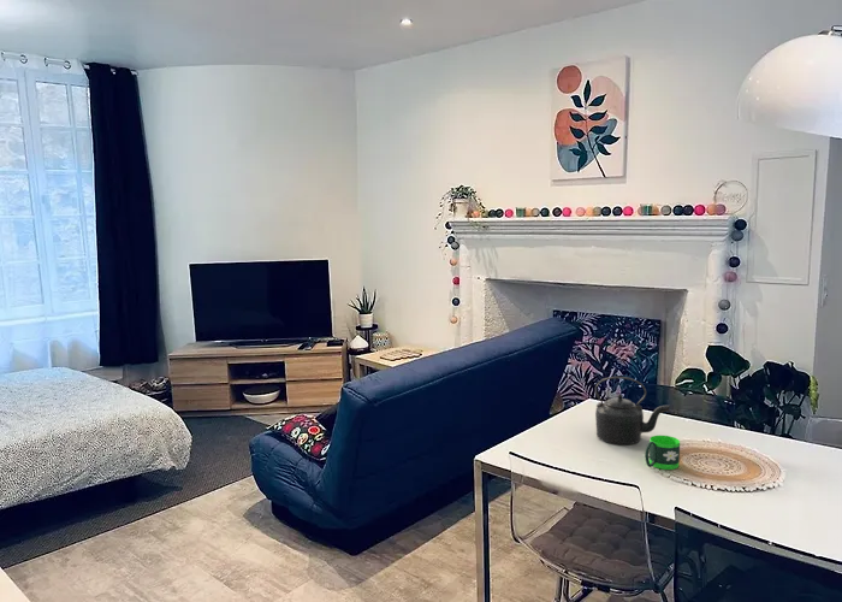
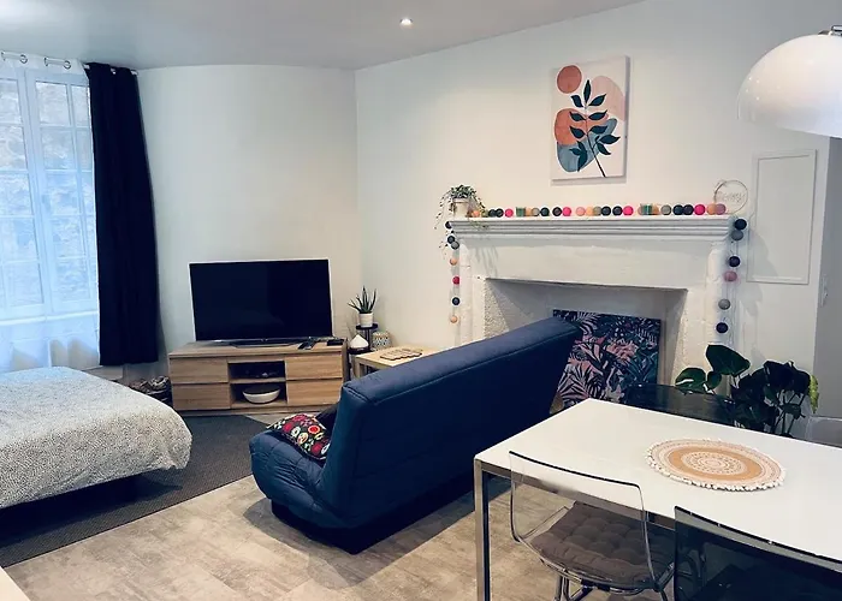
- mug (659, 452)
- kettle (632, 408)
